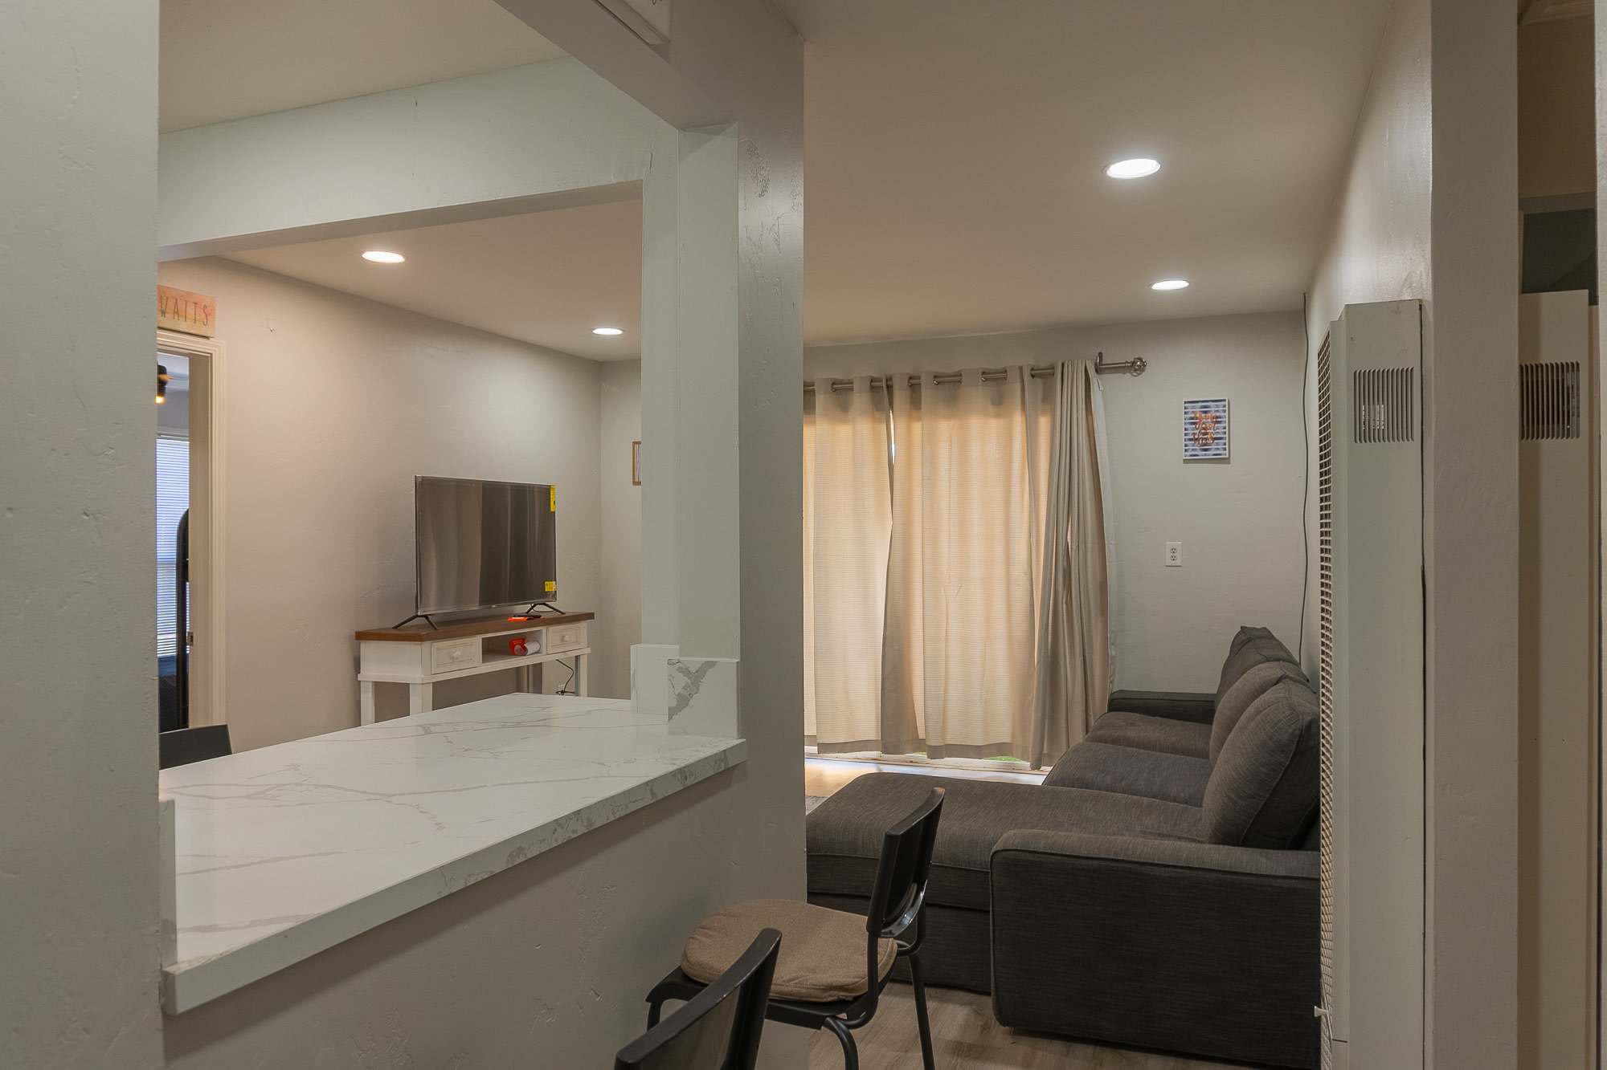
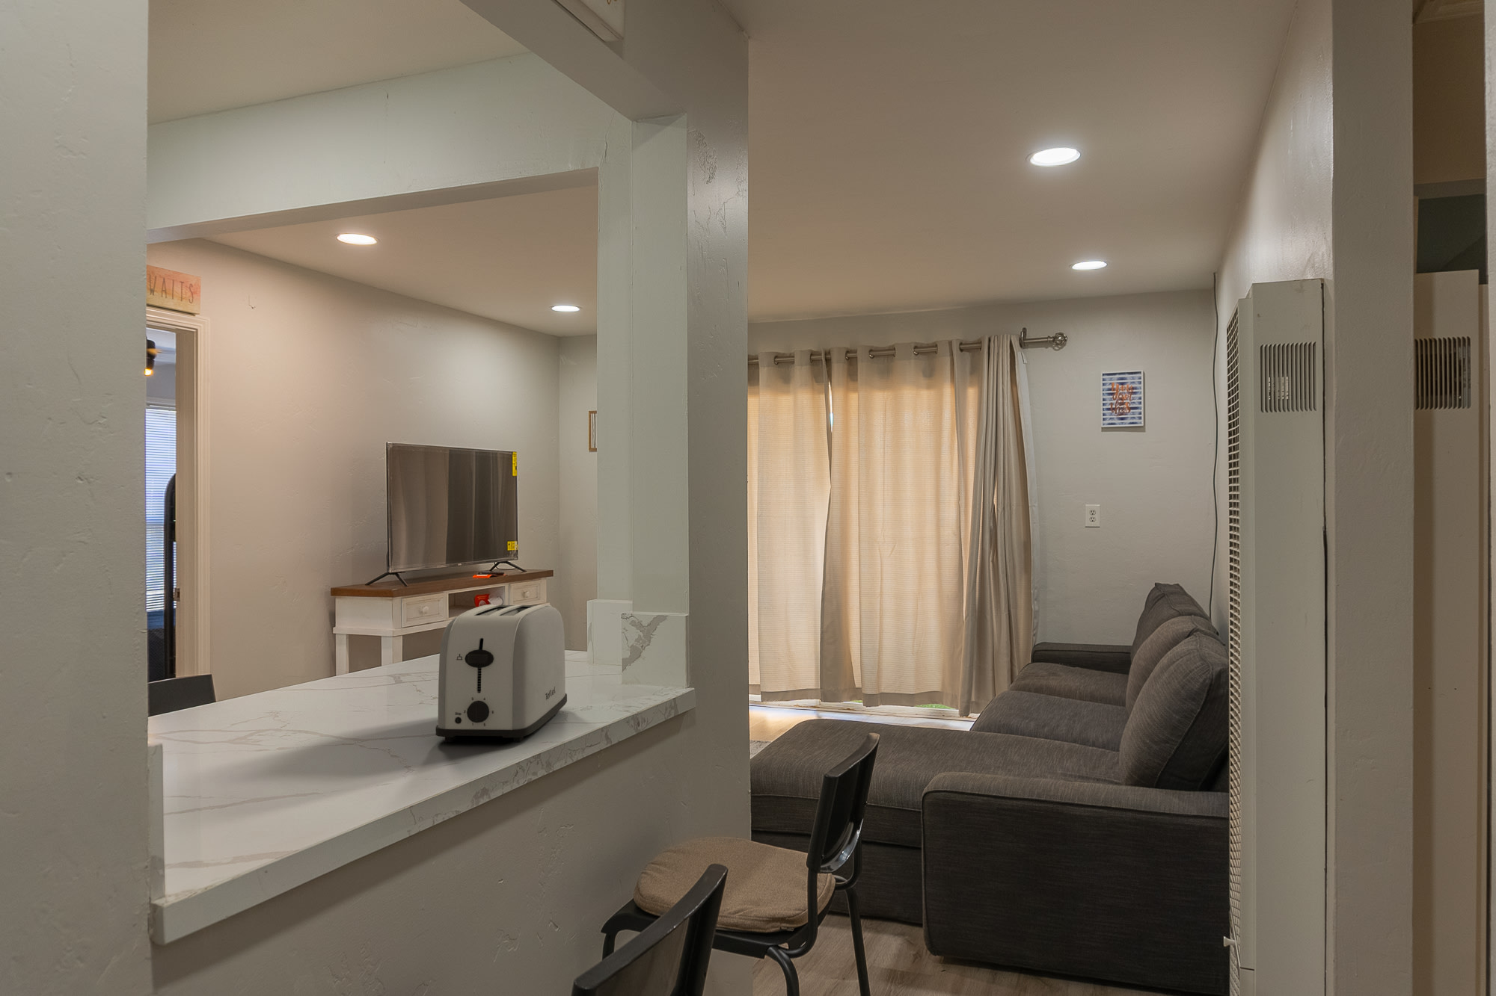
+ toaster (505, 666)
